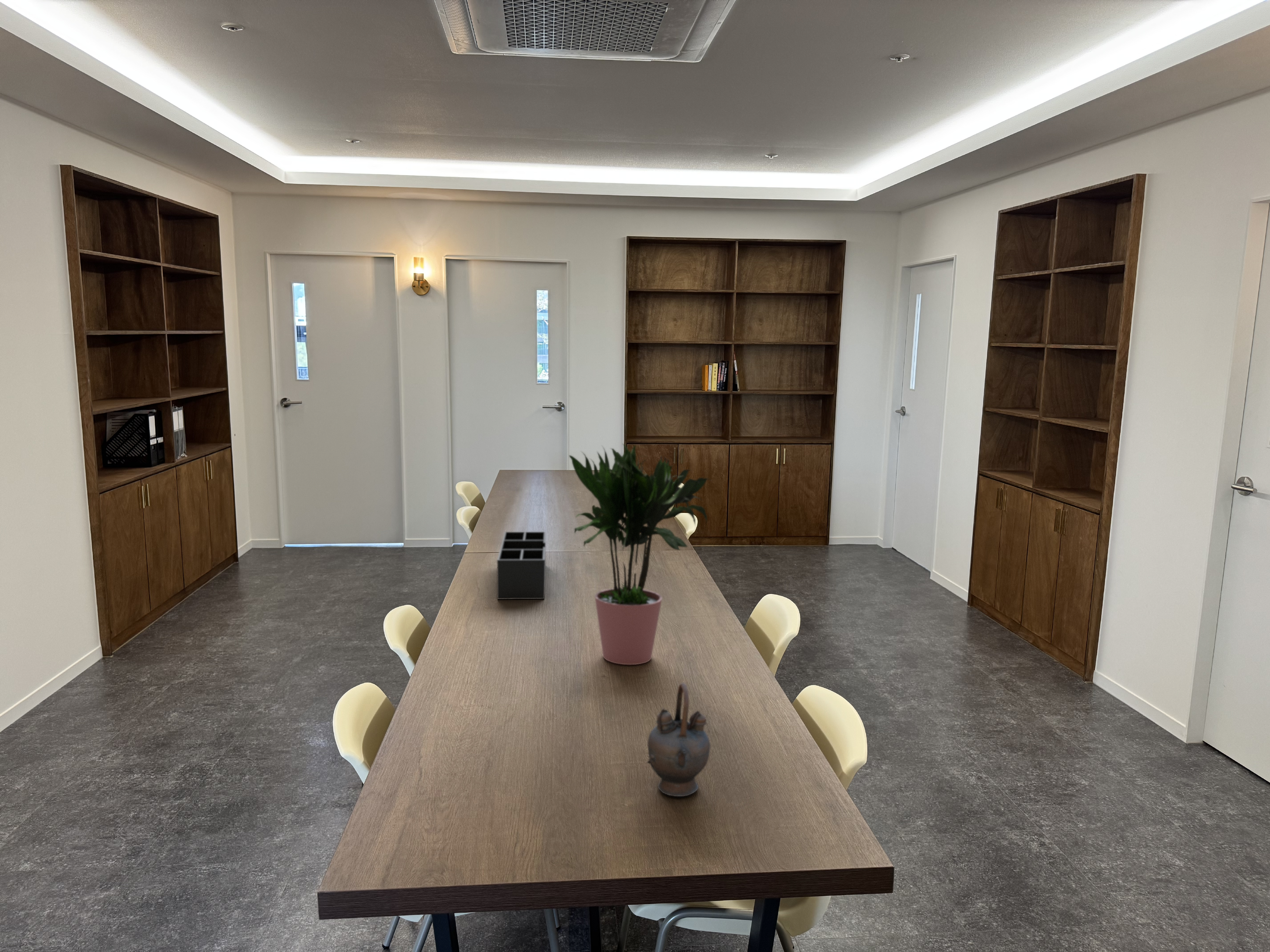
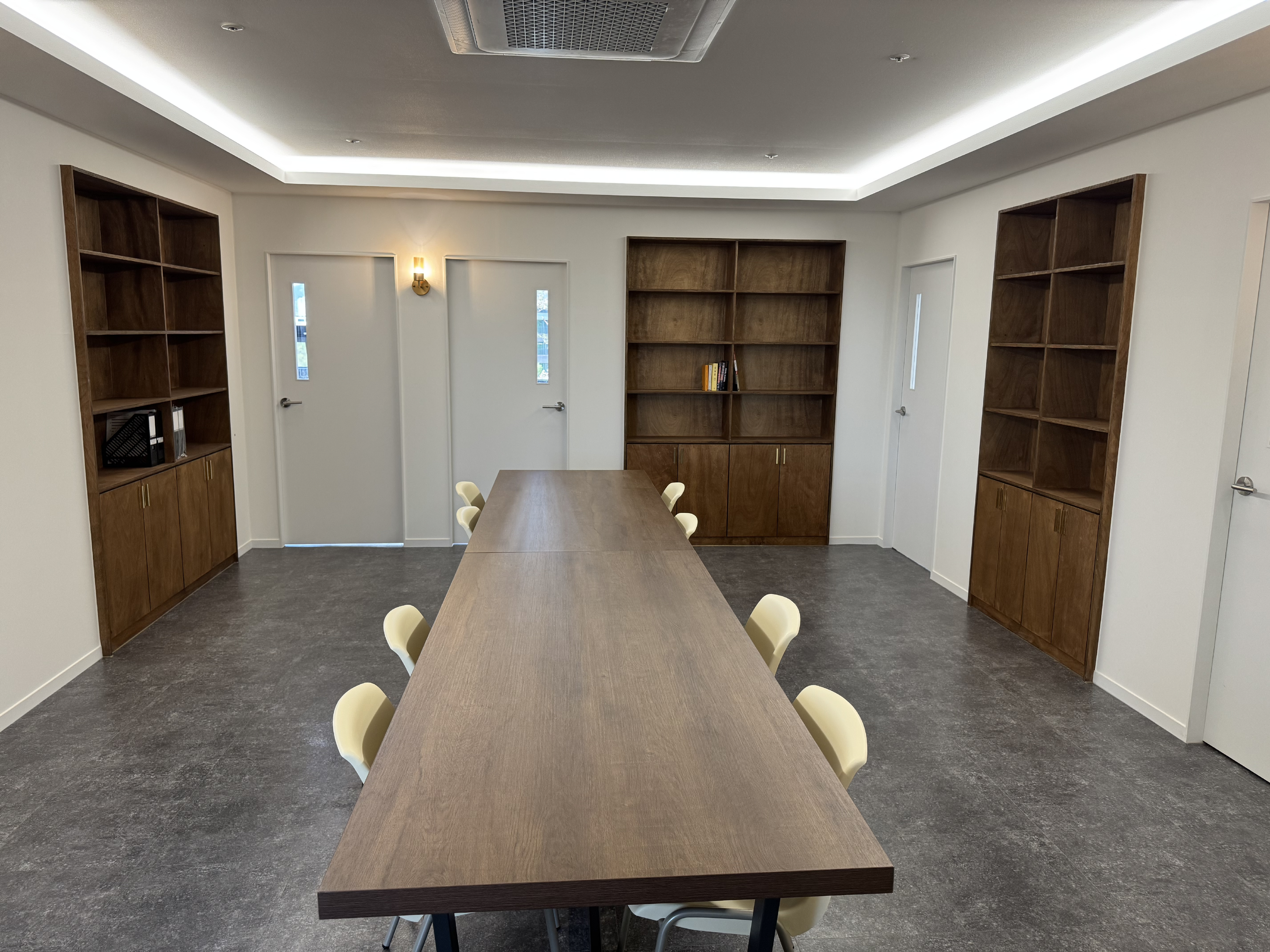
- potted plant (644, 550)
- desk organizer (523, 563)
- teapot (679, 740)
